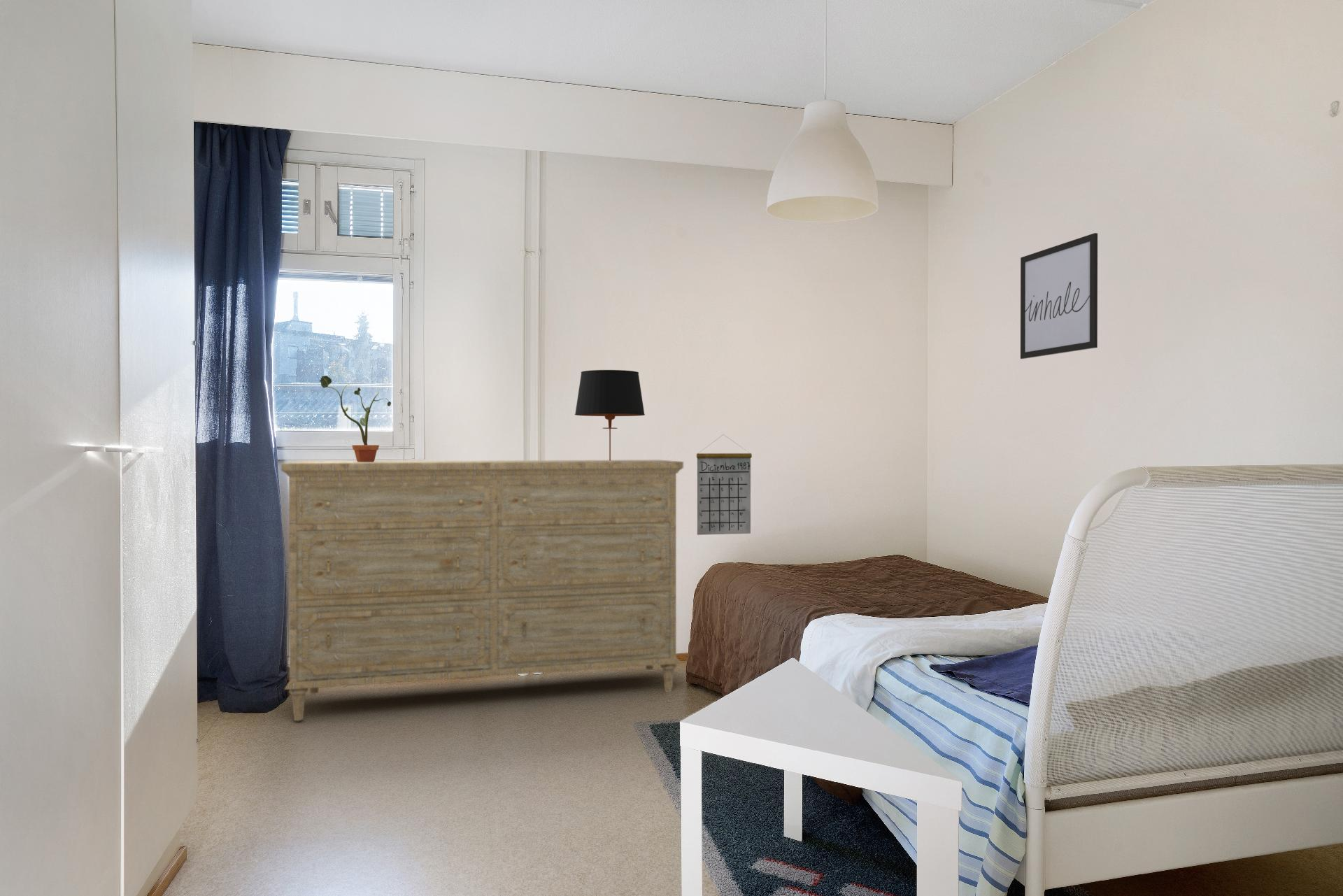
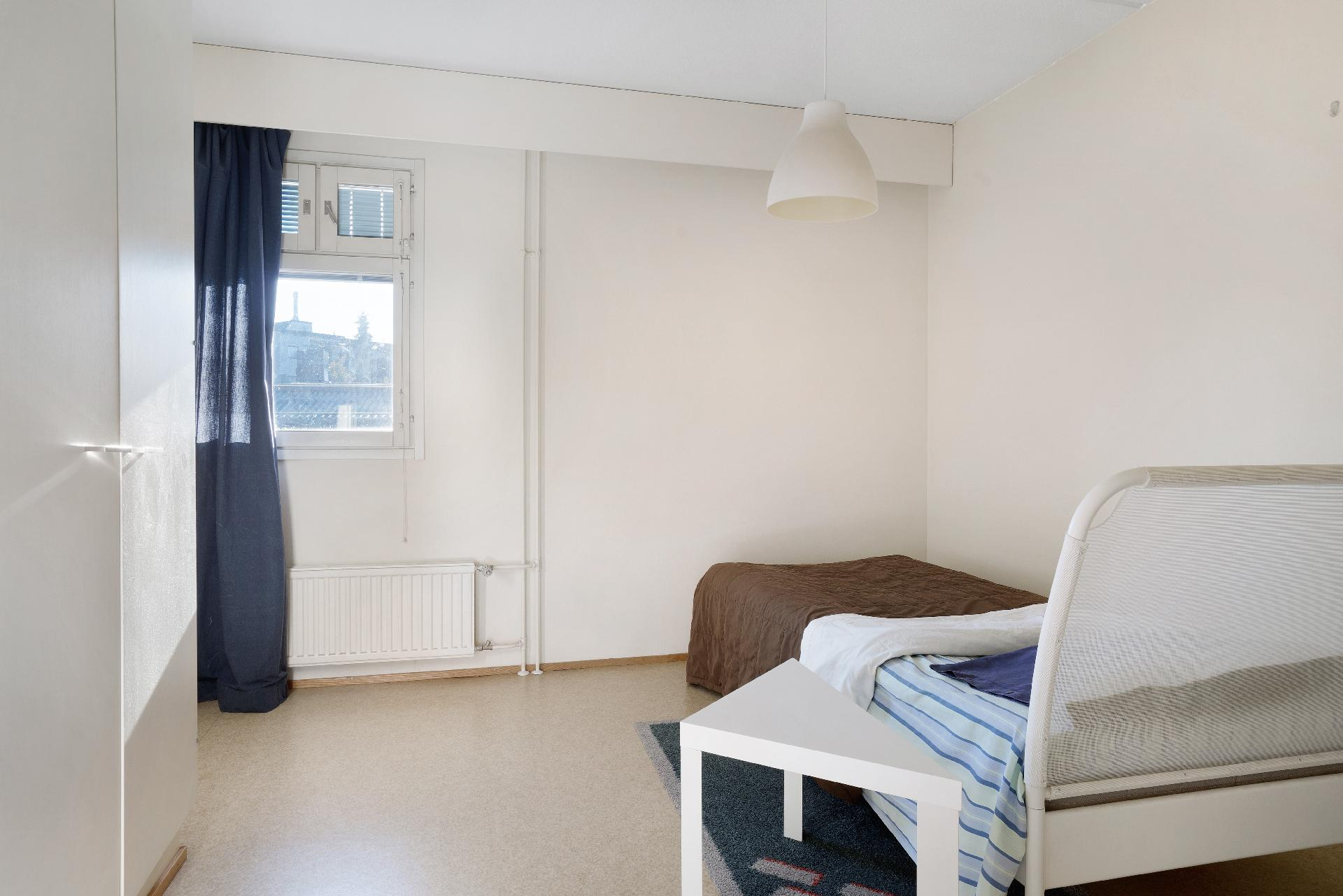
- wall art (1056, 299)
- calendar (724, 484)
- dresser (491, 576)
- table lamp (610, 416)
- potted plant (357, 421)
